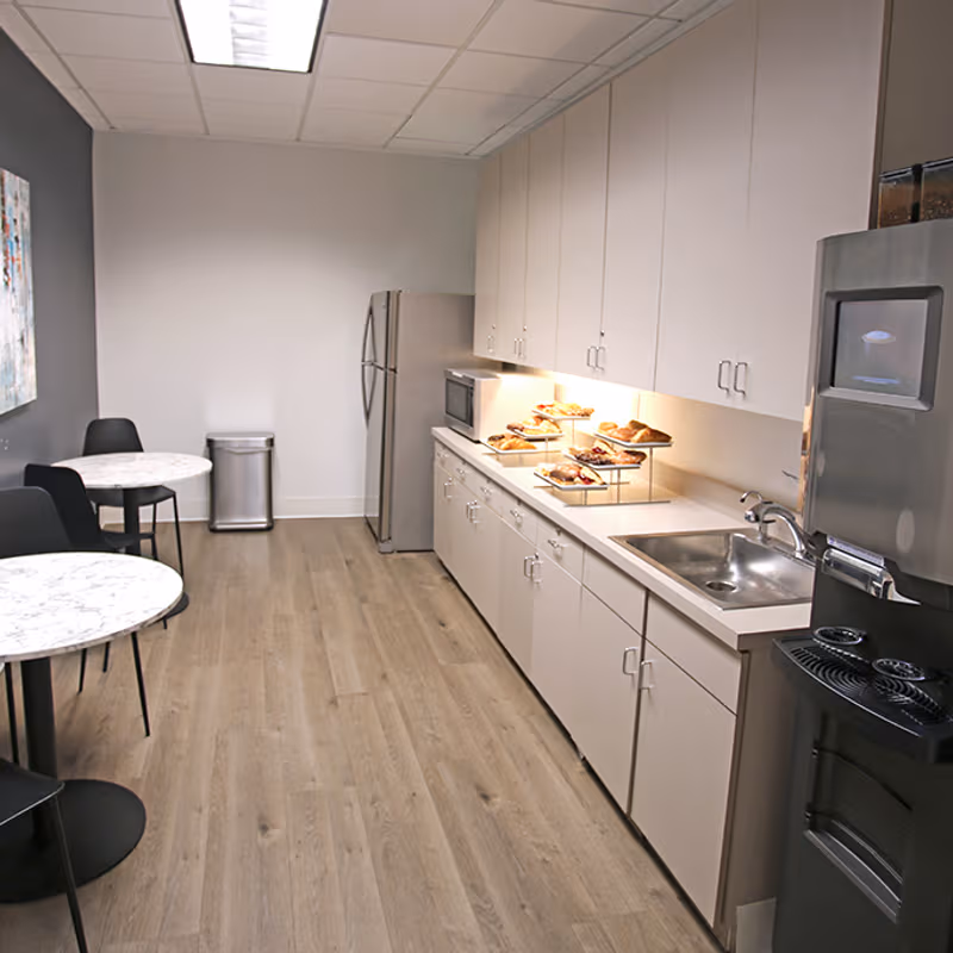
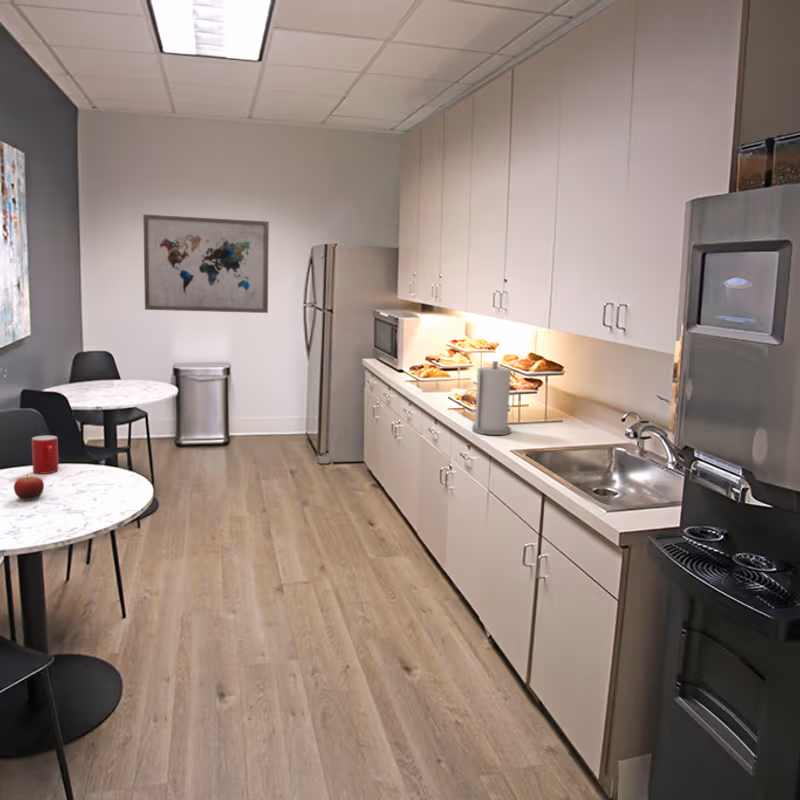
+ paper towel (493, 396)
+ cup (44, 455)
+ wall art (207, 265)
+ fruit (28, 486)
